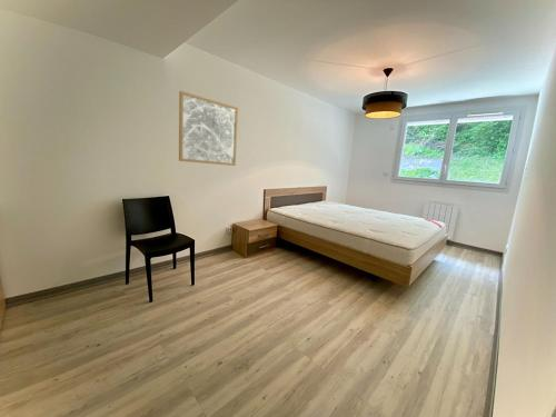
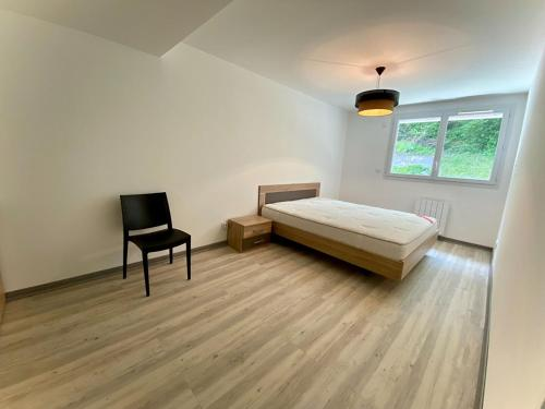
- wall art (210, 132)
